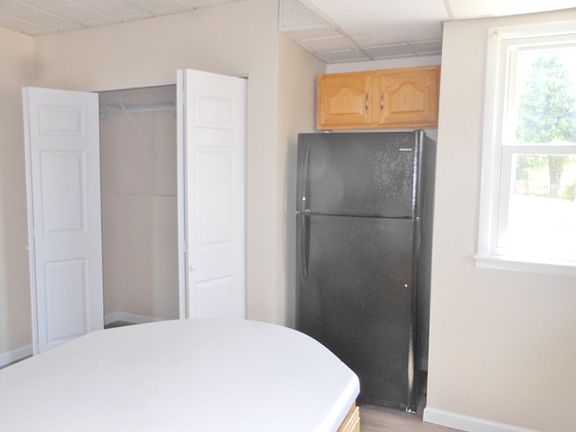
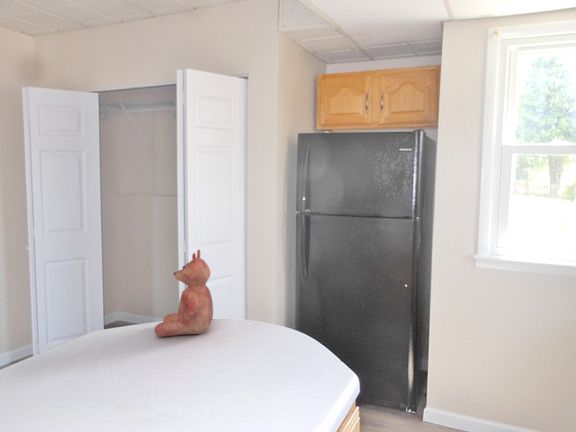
+ teddy bear (185, 291)
